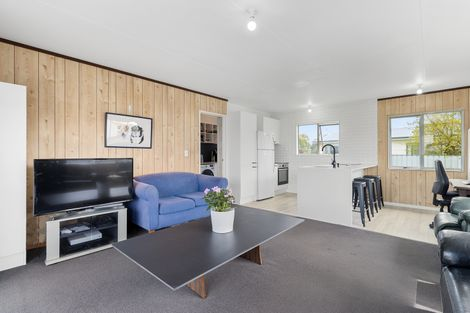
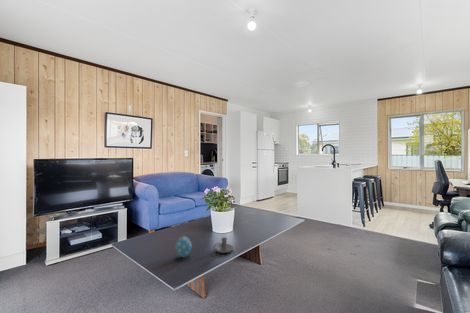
+ decorative egg (183, 246)
+ candle holder (222, 245)
